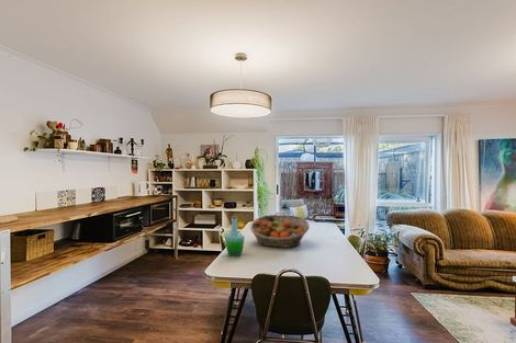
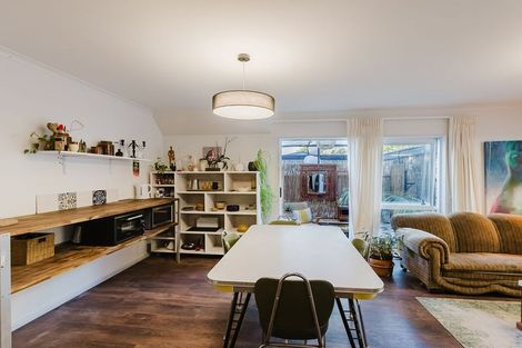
- bottle (234, 235)
- fruit basket (279, 230)
